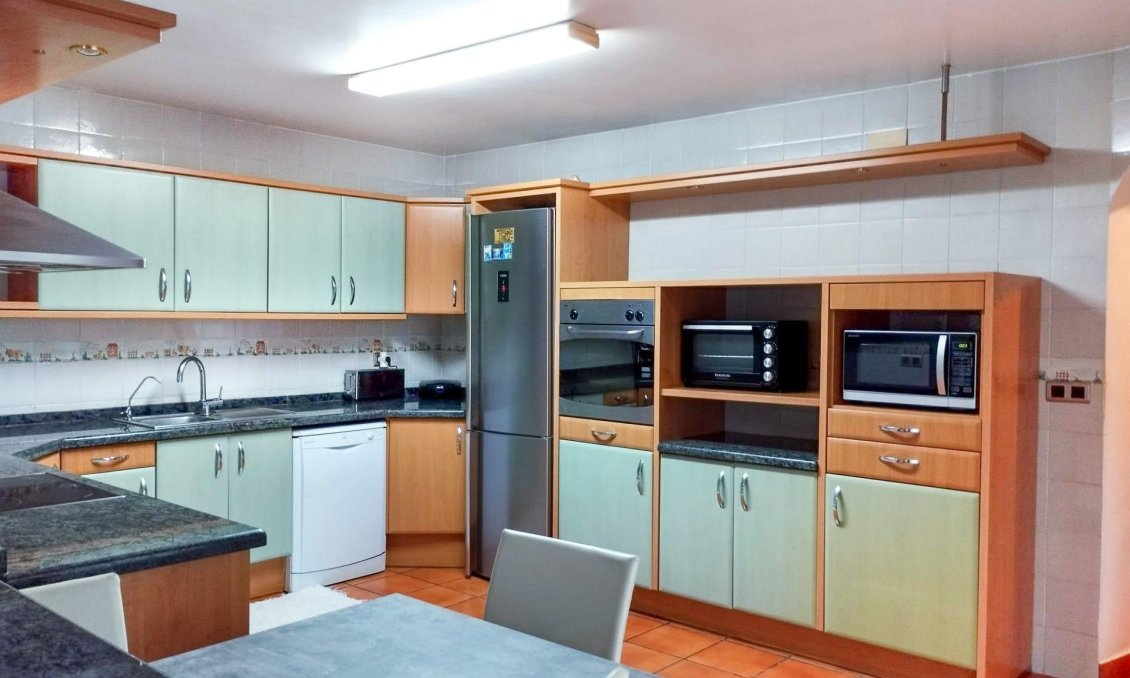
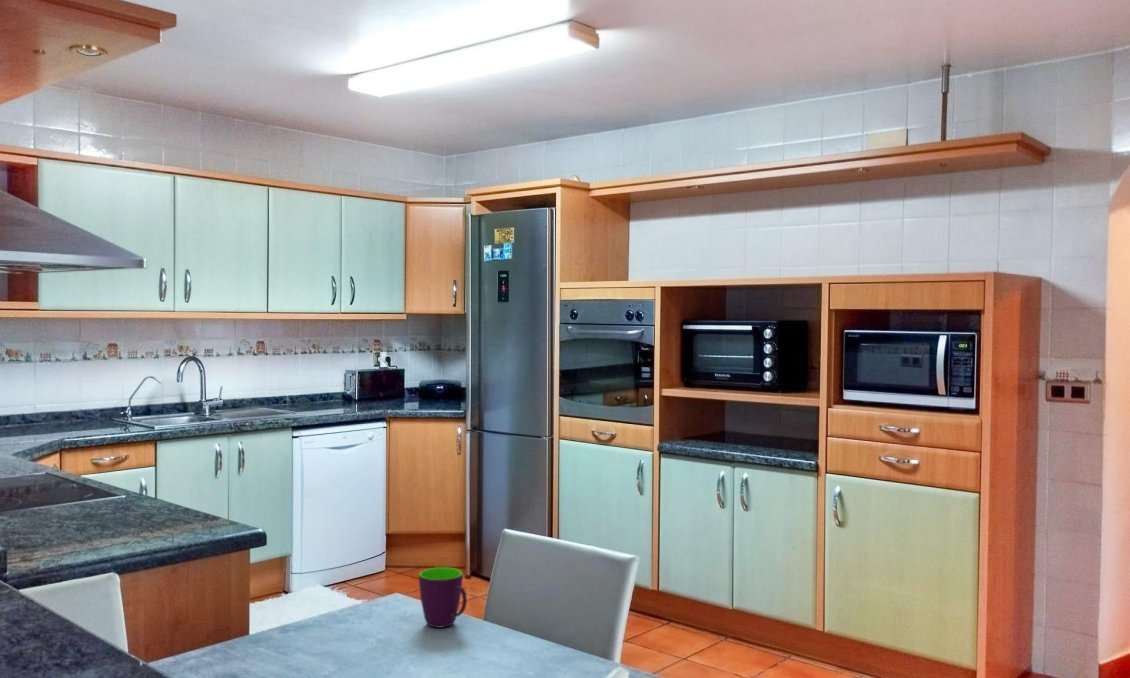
+ mug (445, 600)
